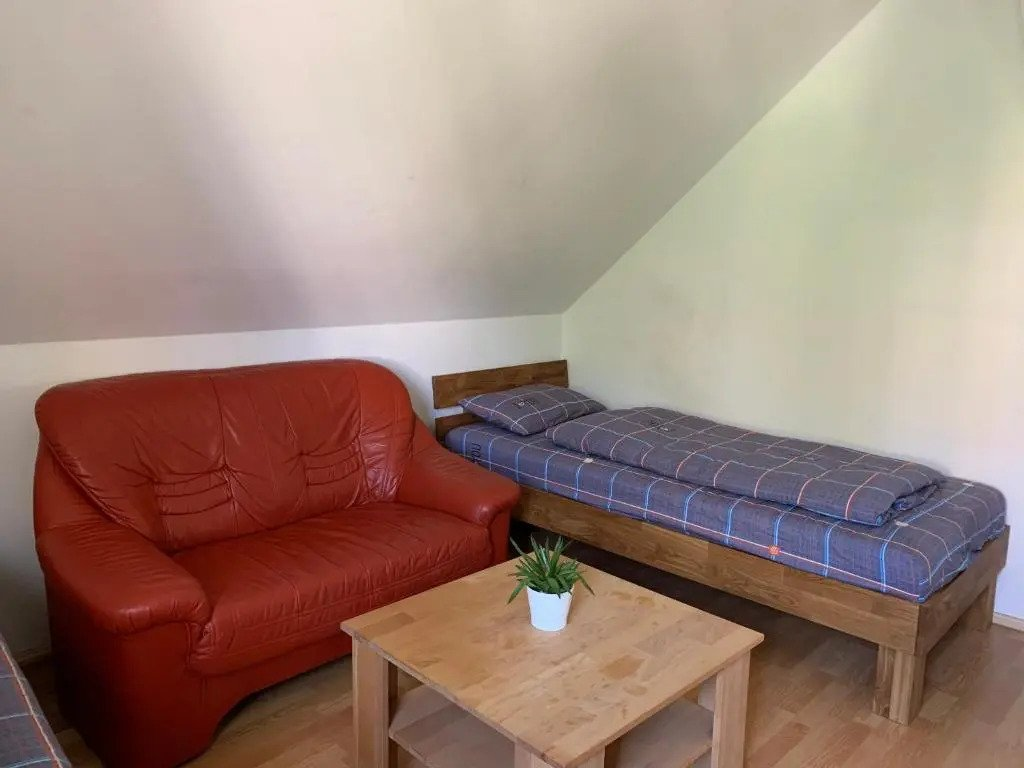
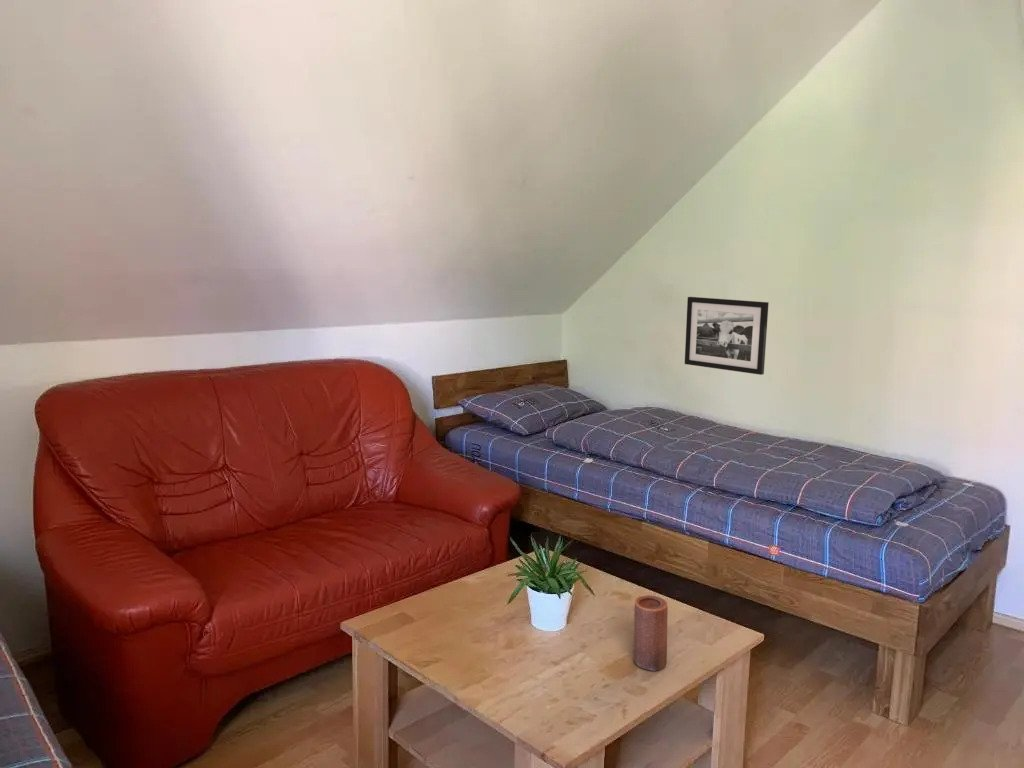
+ picture frame (724, 334)
+ candle (650, 632)
